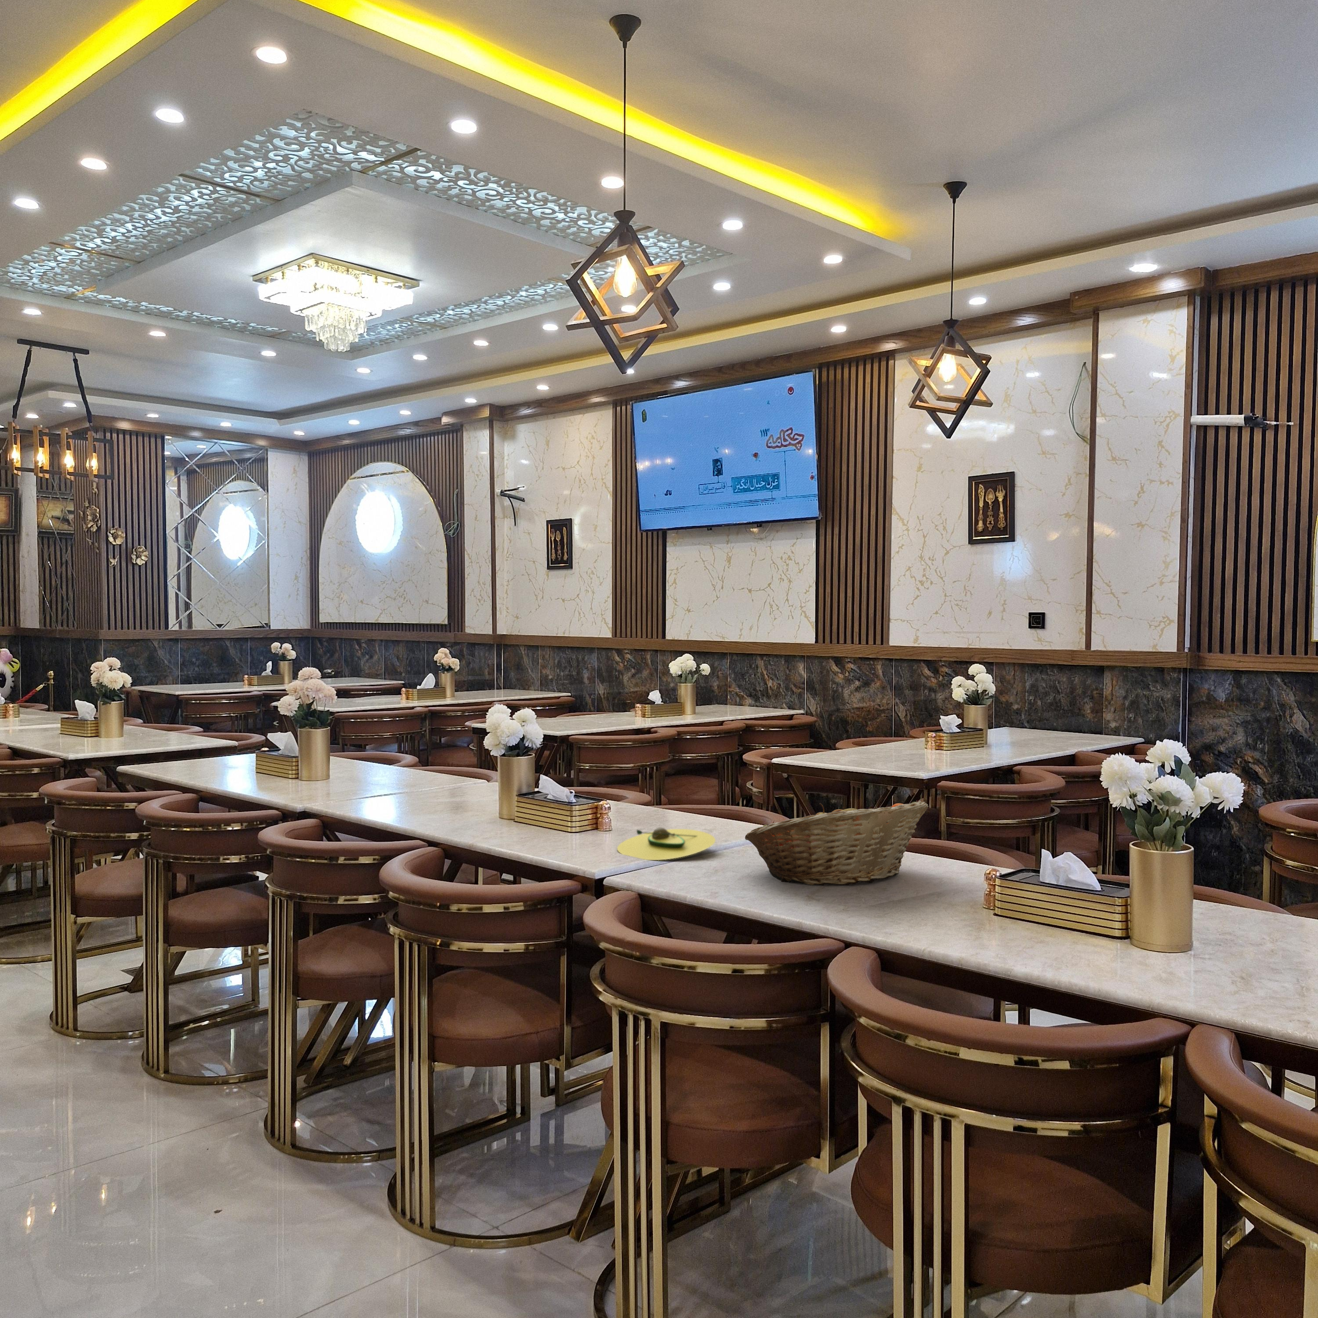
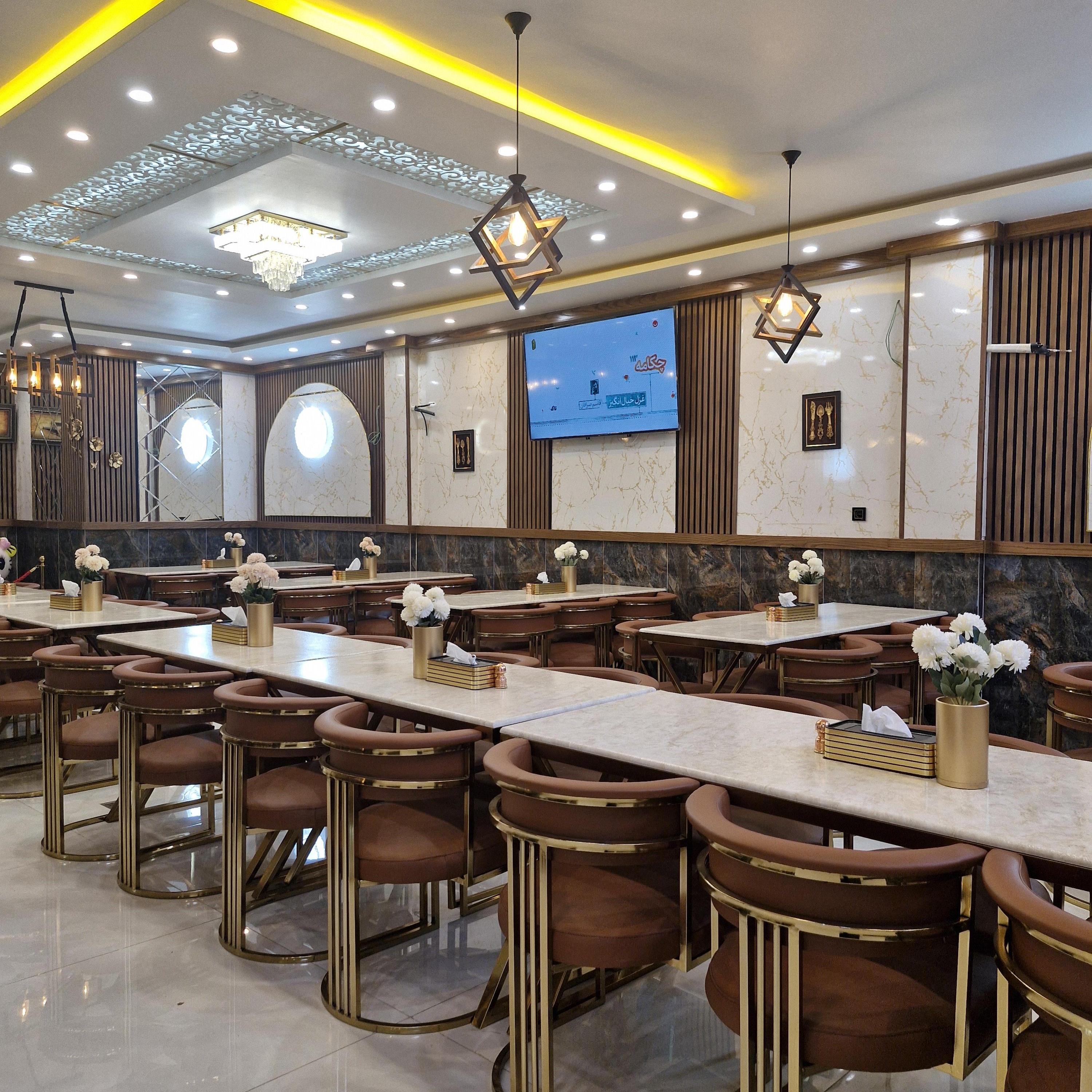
- fruit basket (838, 835)
- avocado (666, 839)
